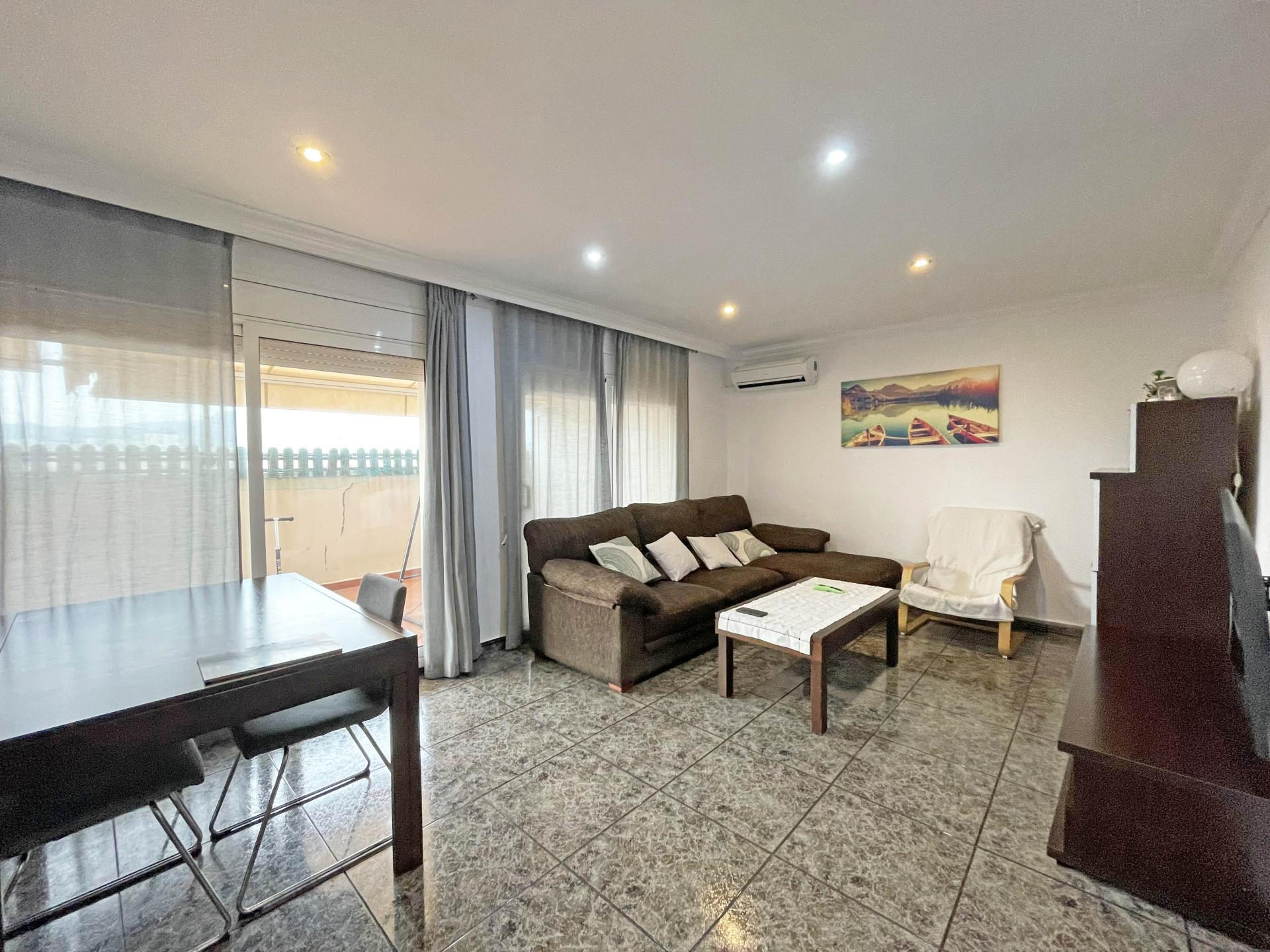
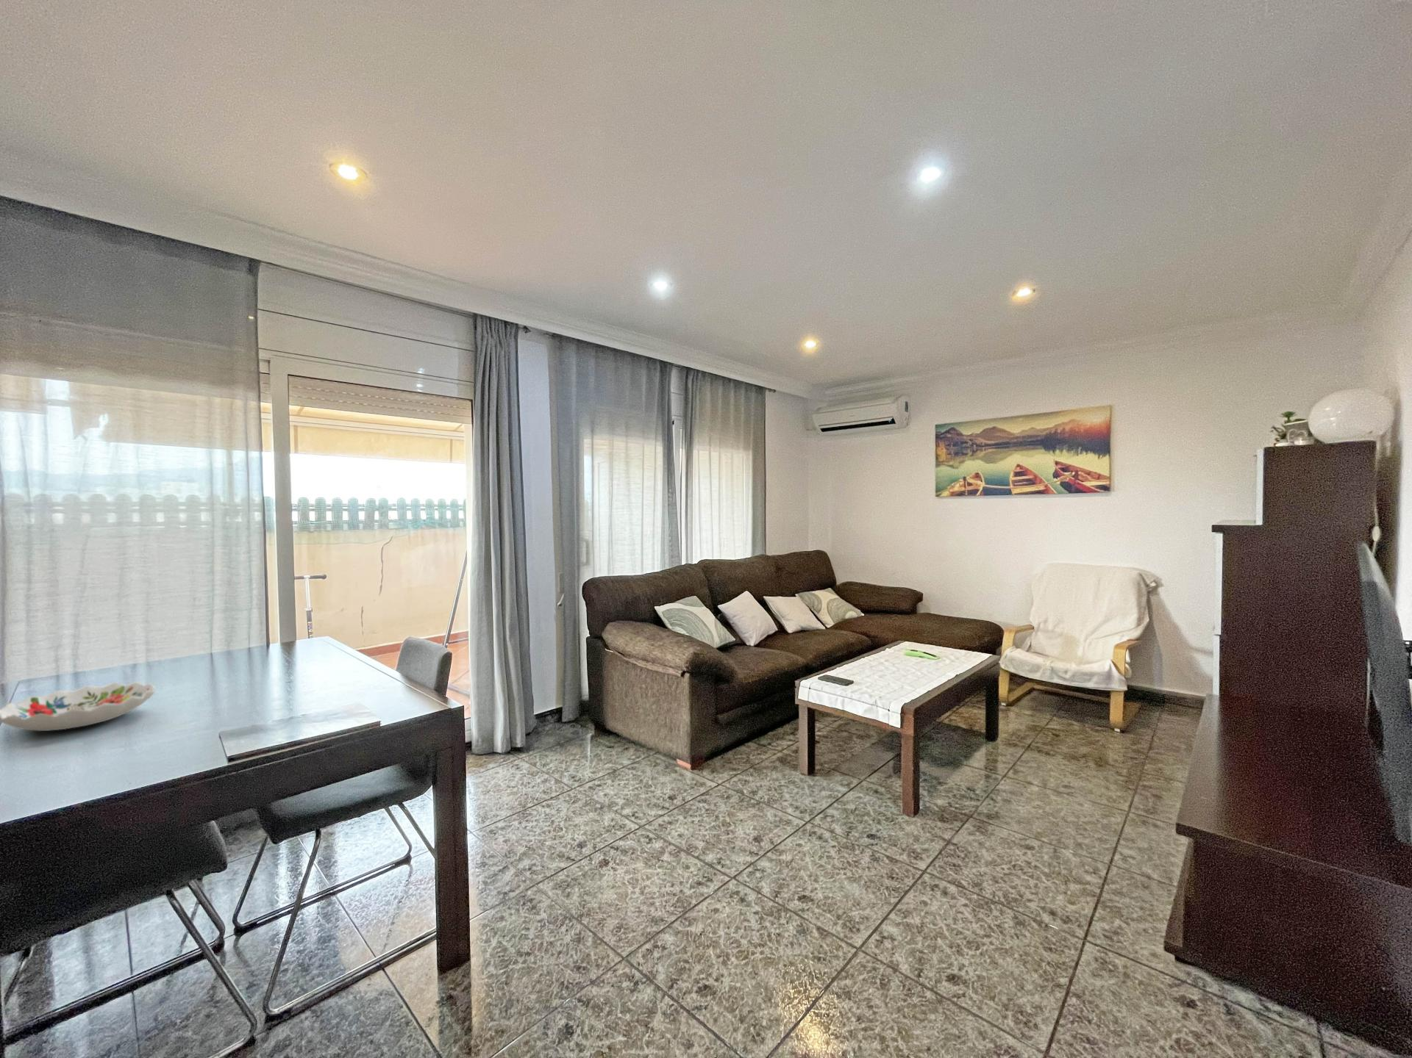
+ decorative bowl (80, 709)
